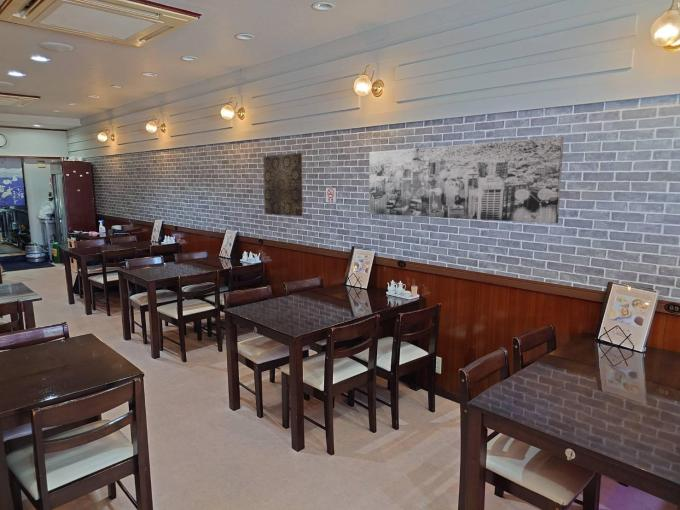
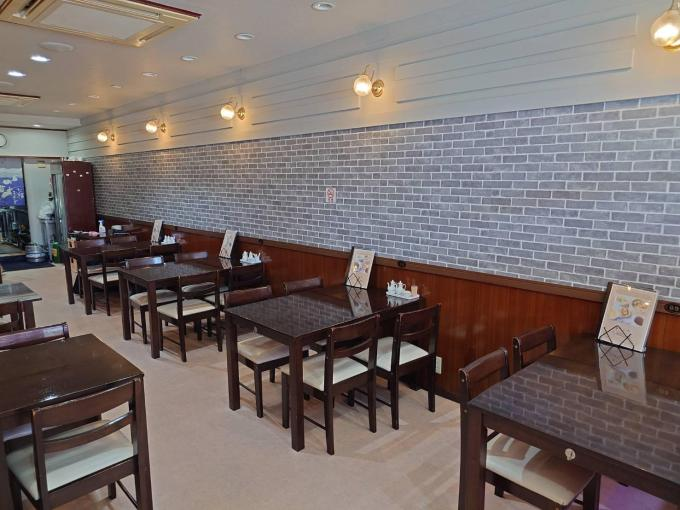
- wall art (449, 182)
- wall art (282, 185)
